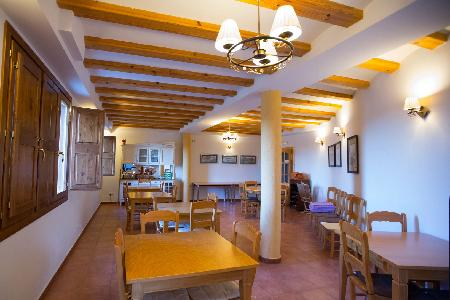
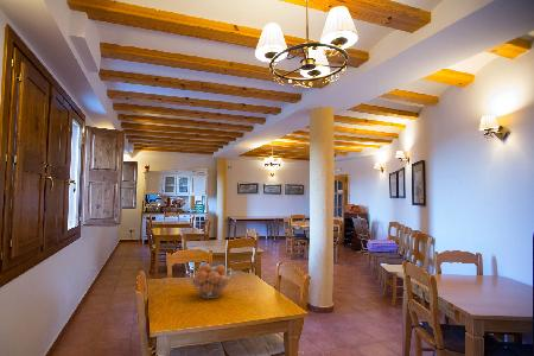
+ fruit basket (210, 279)
